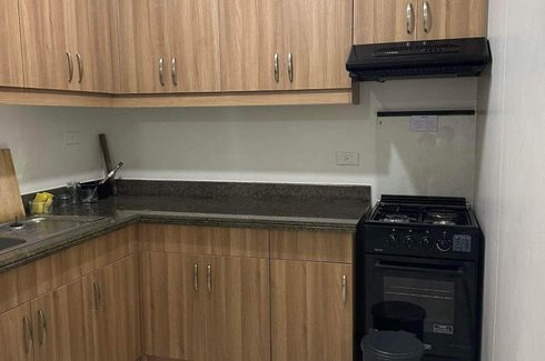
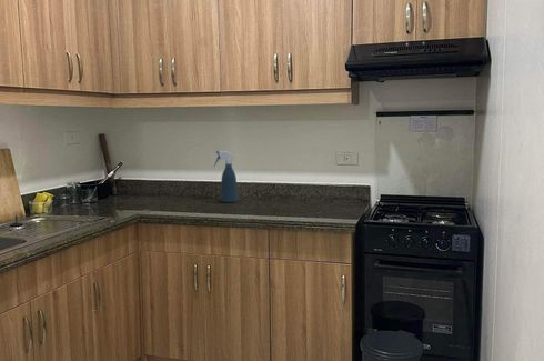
+ spray bottle (228, 176)
